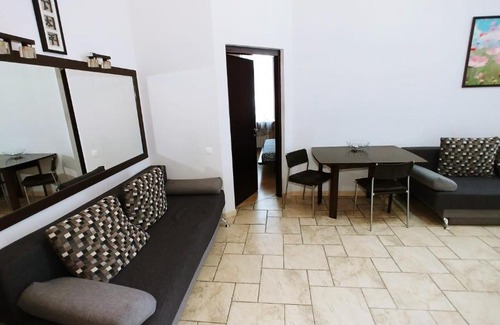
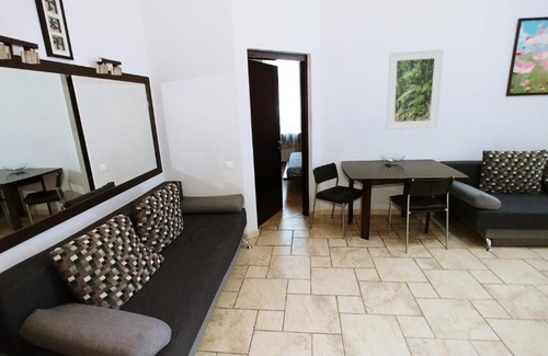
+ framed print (413, 91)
